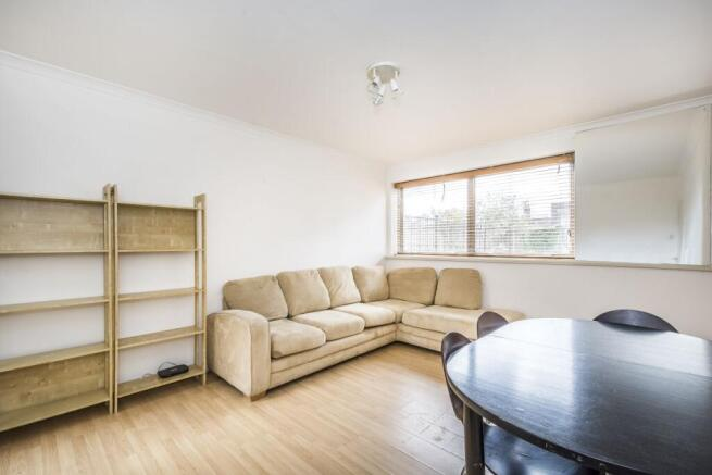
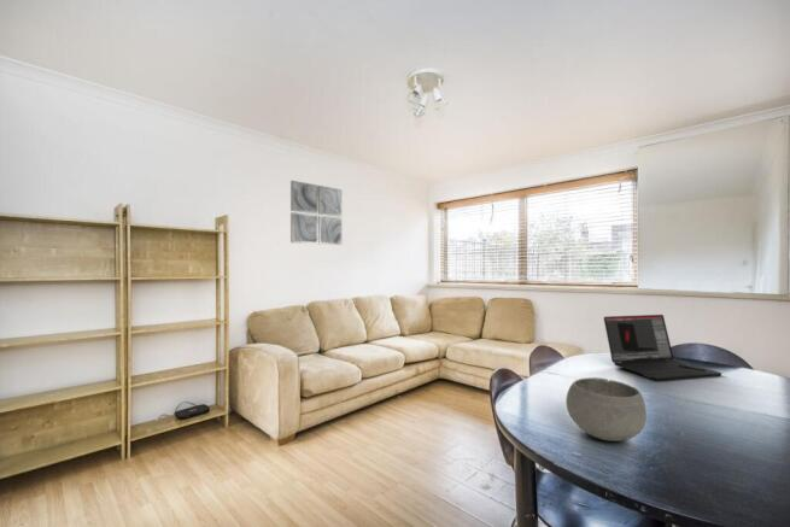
+ wall art (317, 215)
+ bowl (604, 410)
+ laptop (659, 344)
